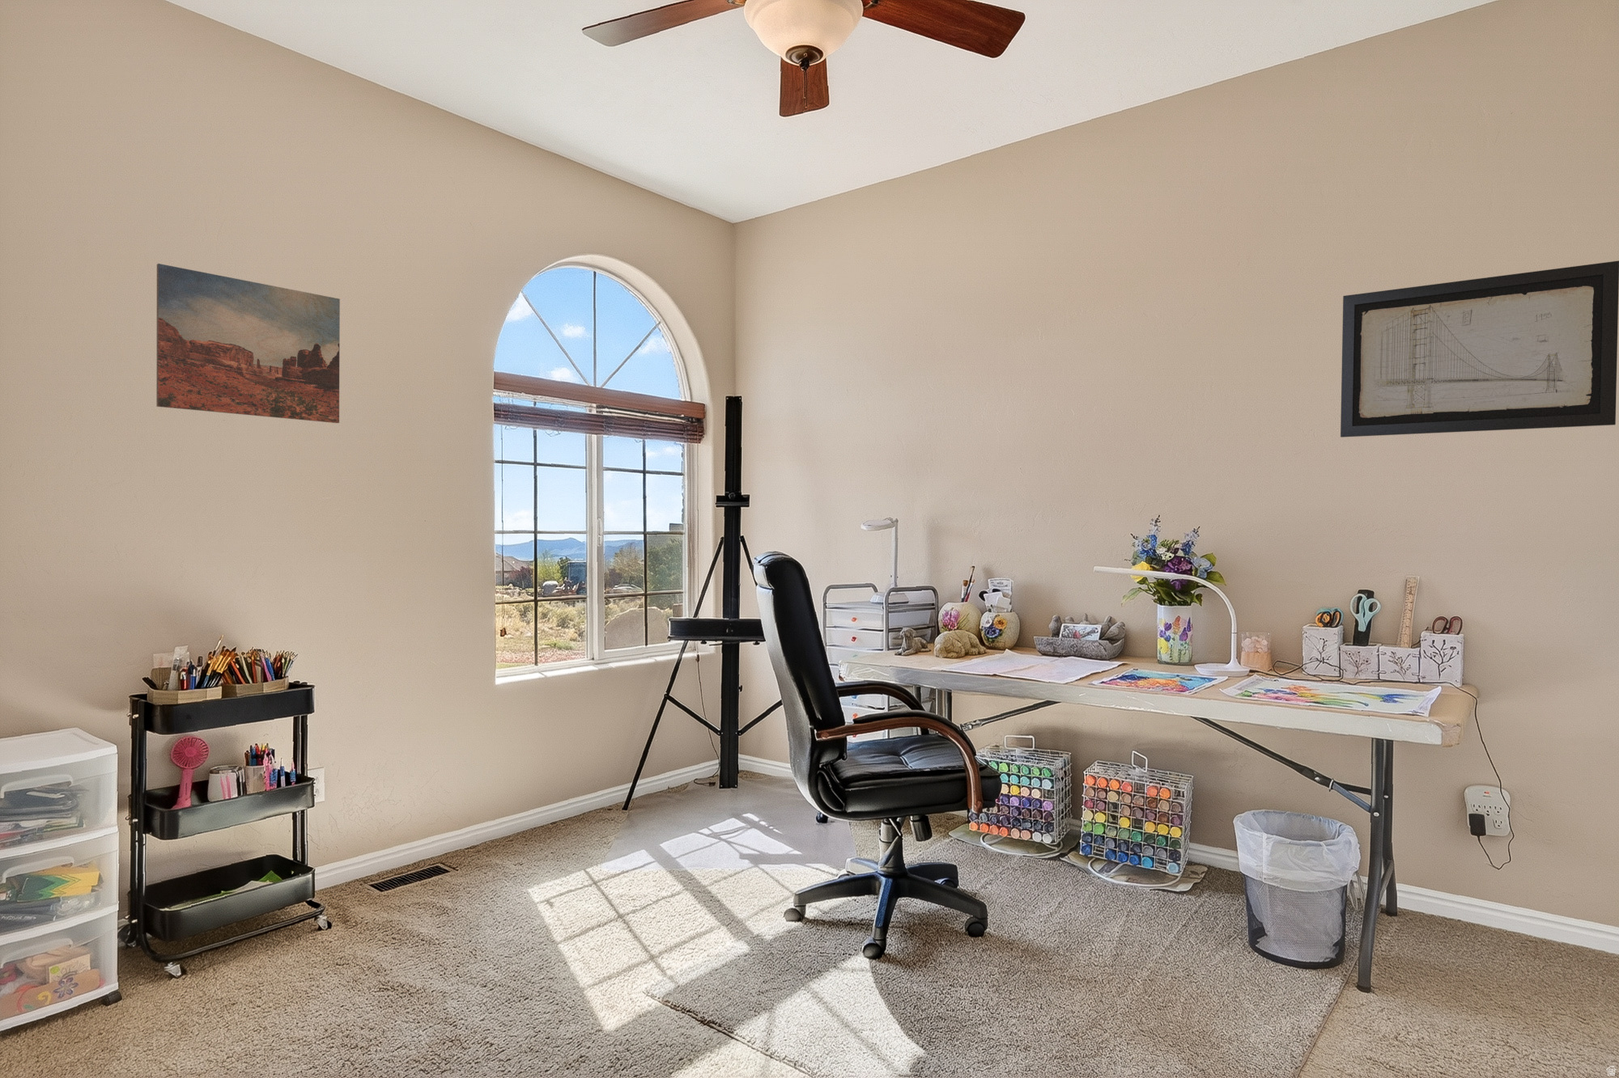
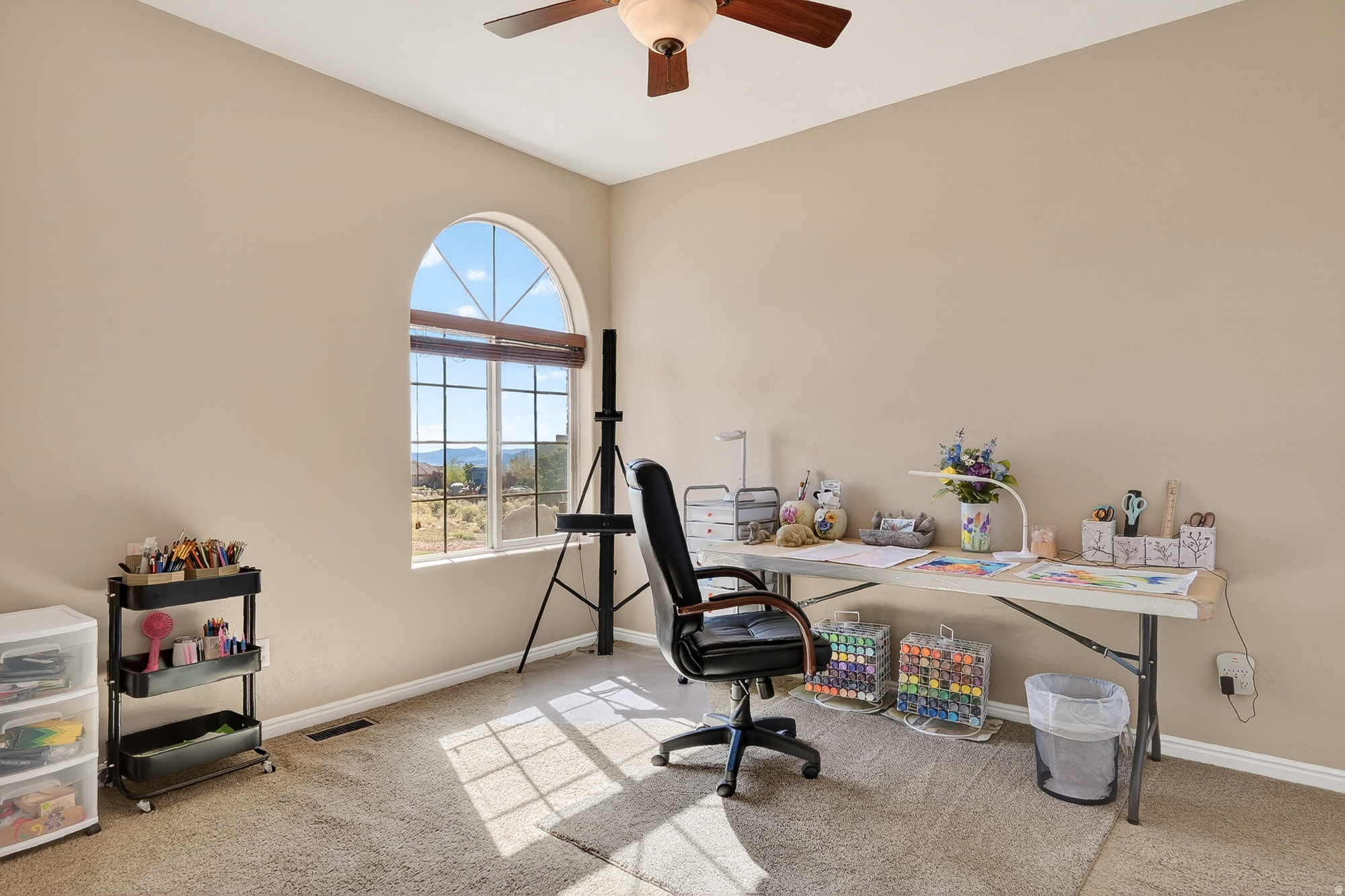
- wall art (1470, 355)
- wall art (254, 349)
